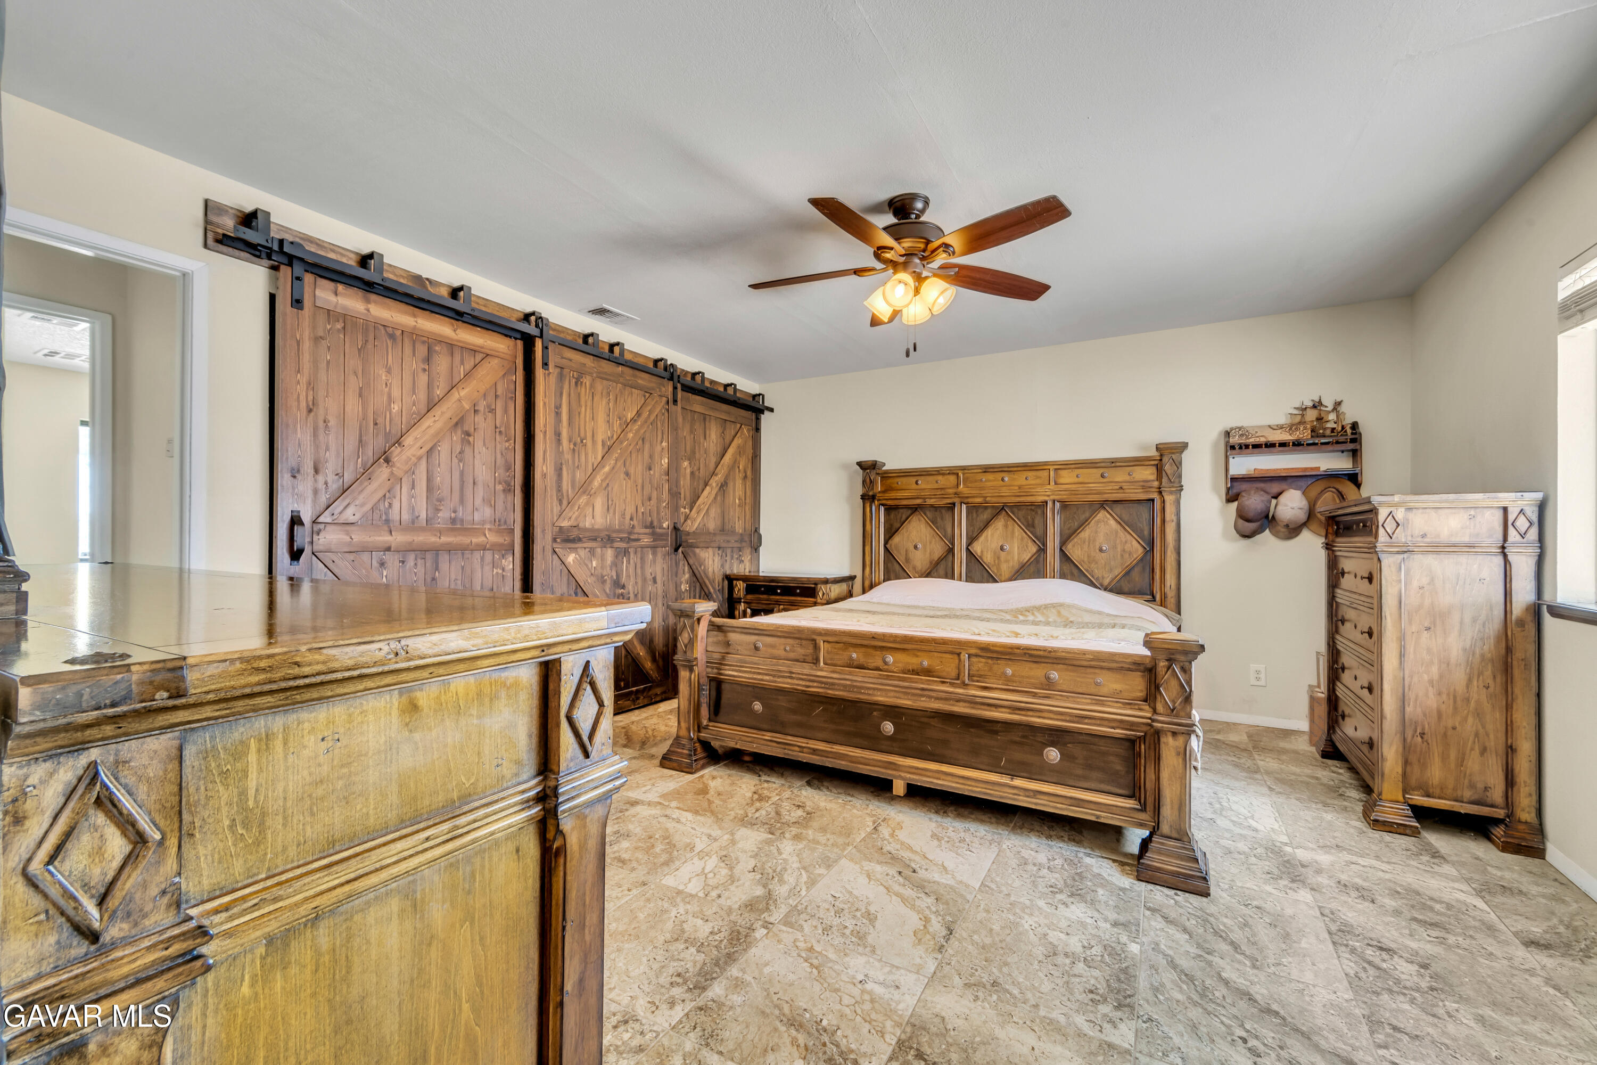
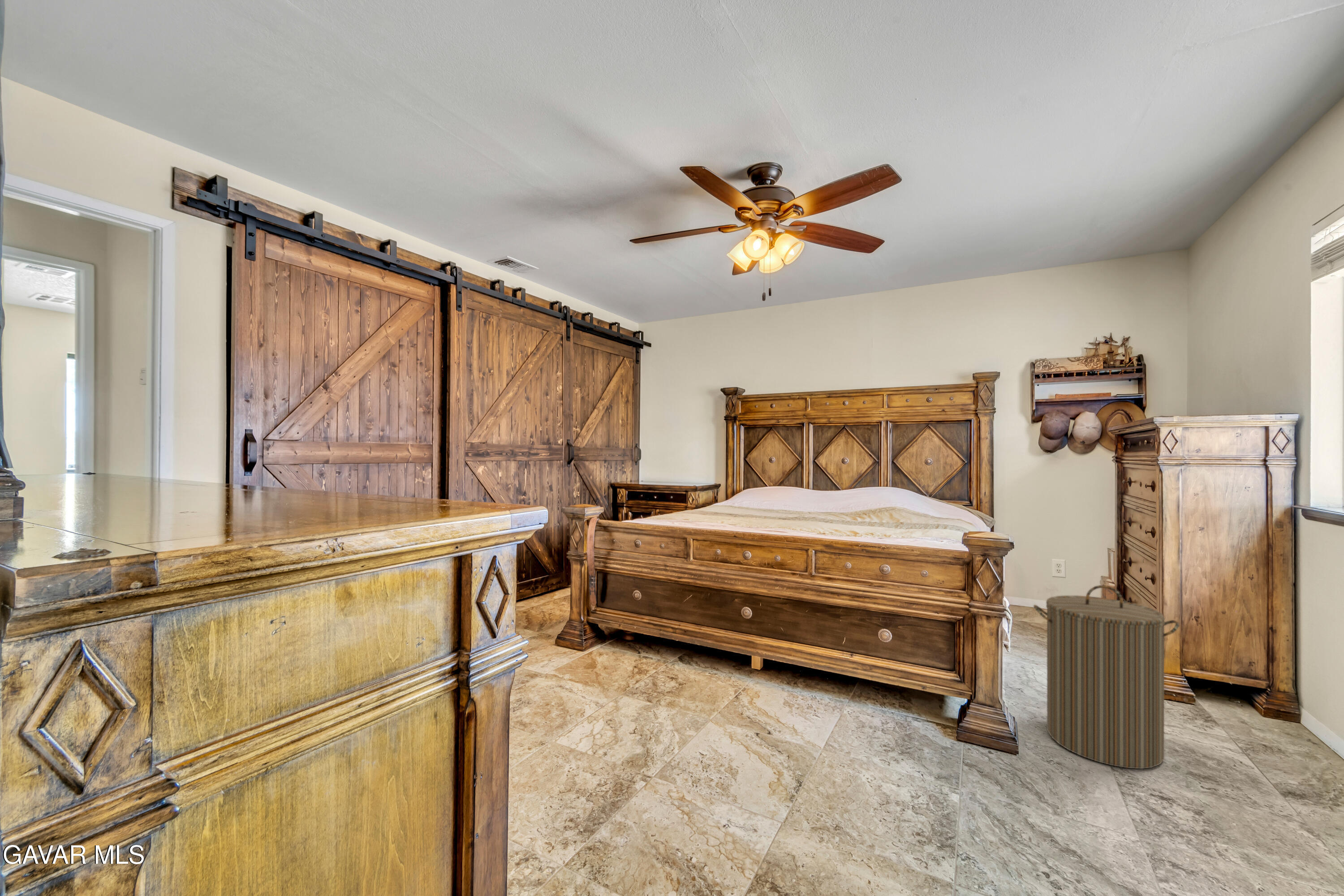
+ laundry hamper (1102, 664)
